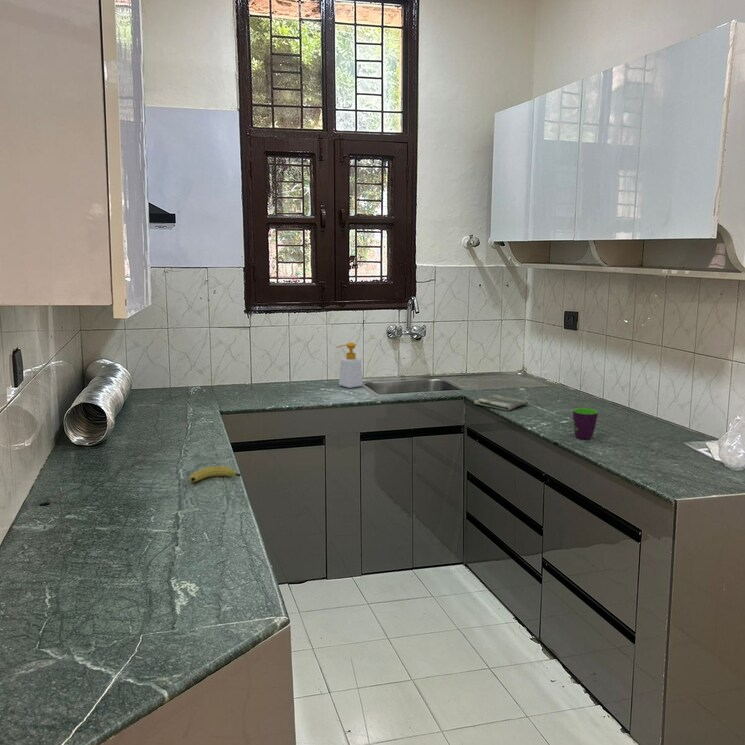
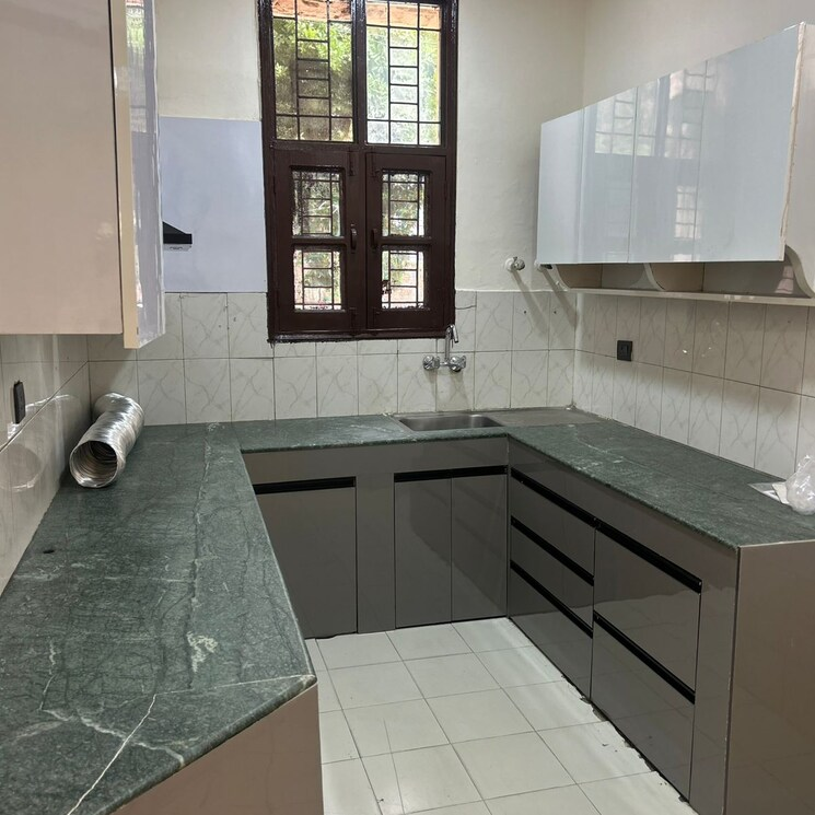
- mug (583, 423)
- dish towel (500, 401)
- fruit (216, 474)
- soap bottle (347, 364)
